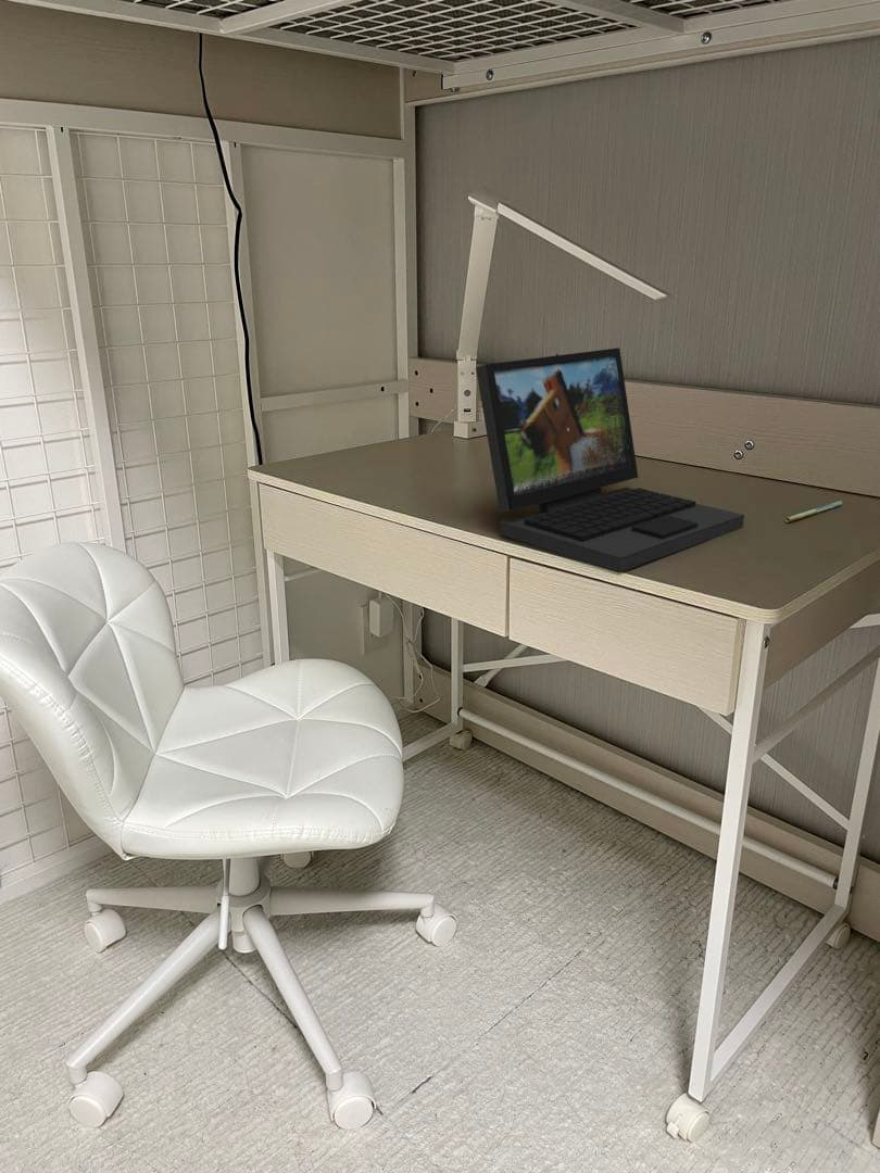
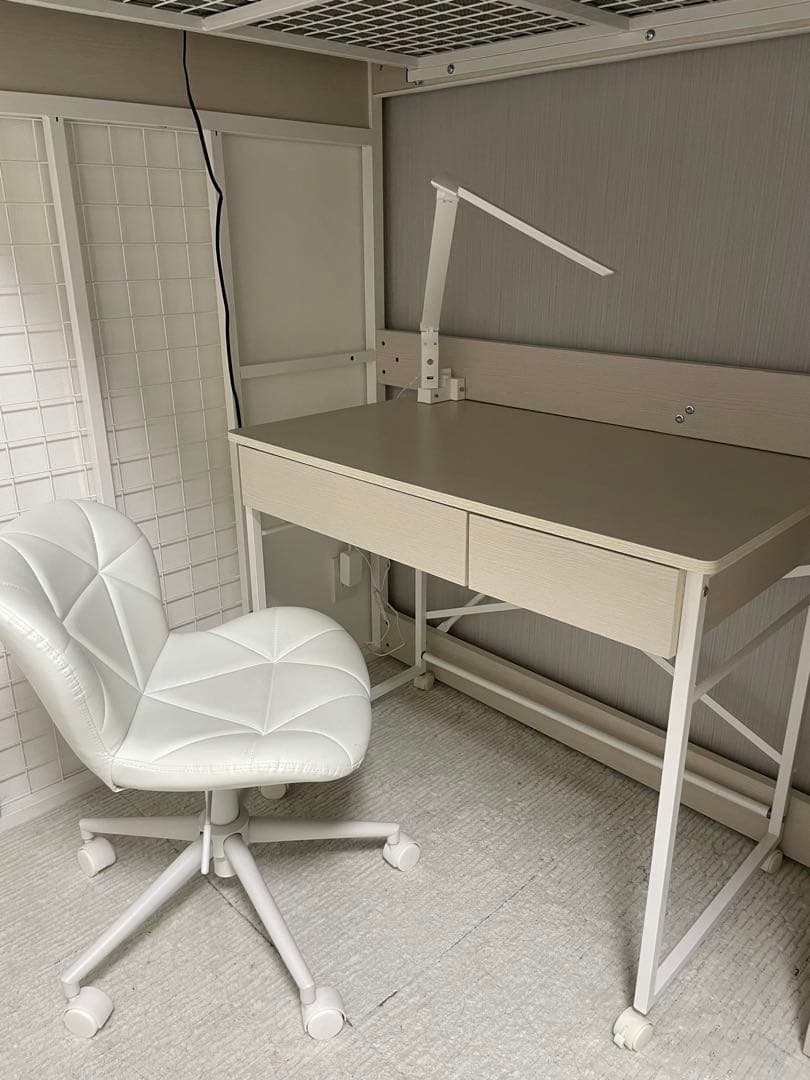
- pen (815, 510)
- laptop (613, 446)
